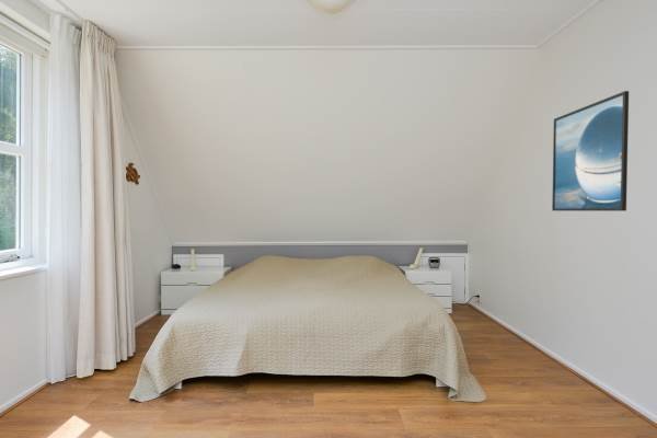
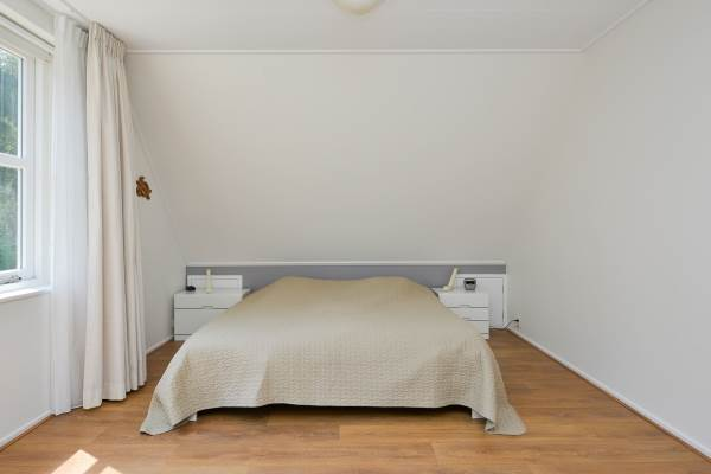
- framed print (585, 159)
